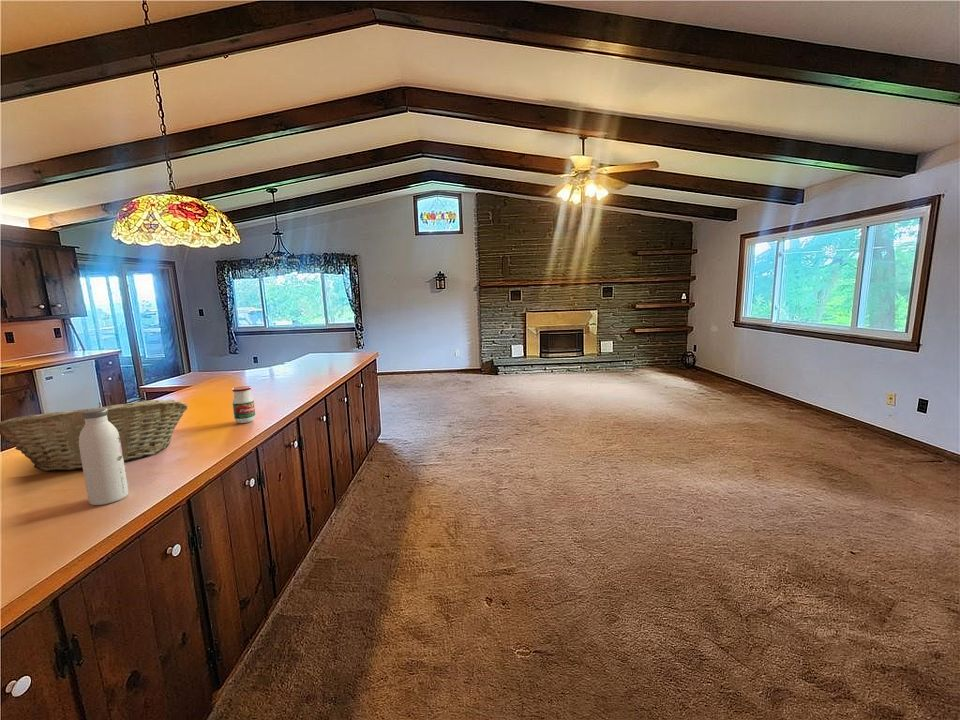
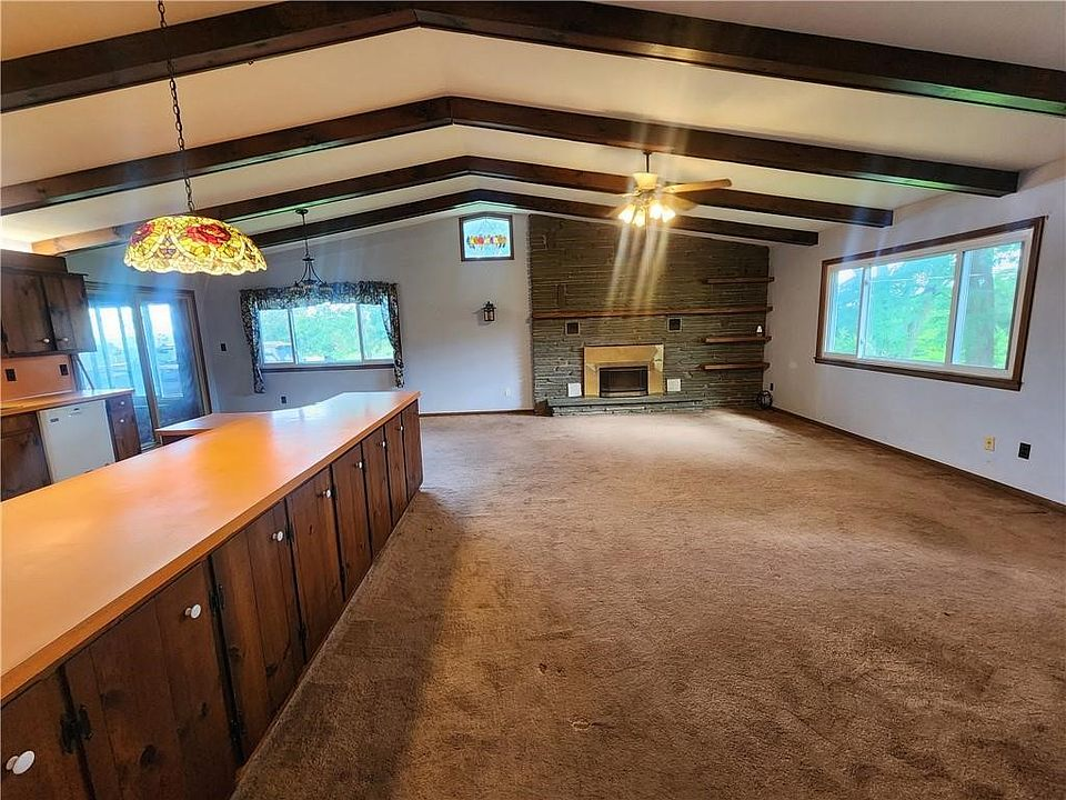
- jar (243, 404)
- fruit basket (108, 420)
- water bottle (102, 454)
